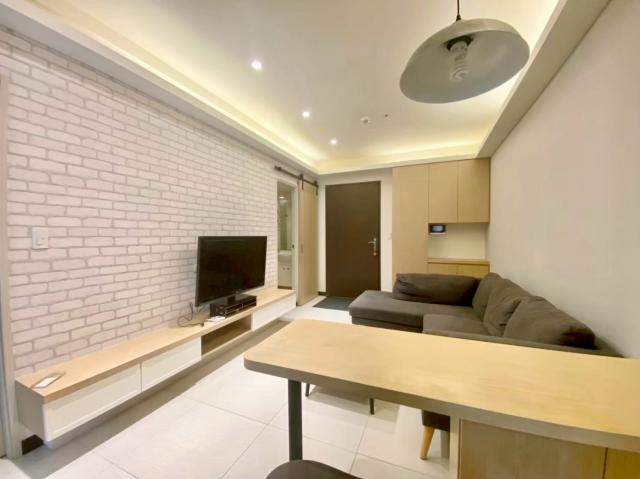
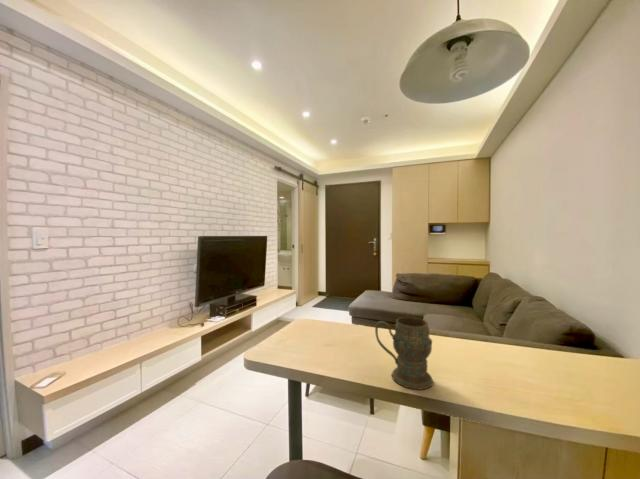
+ mug (403, 349)
